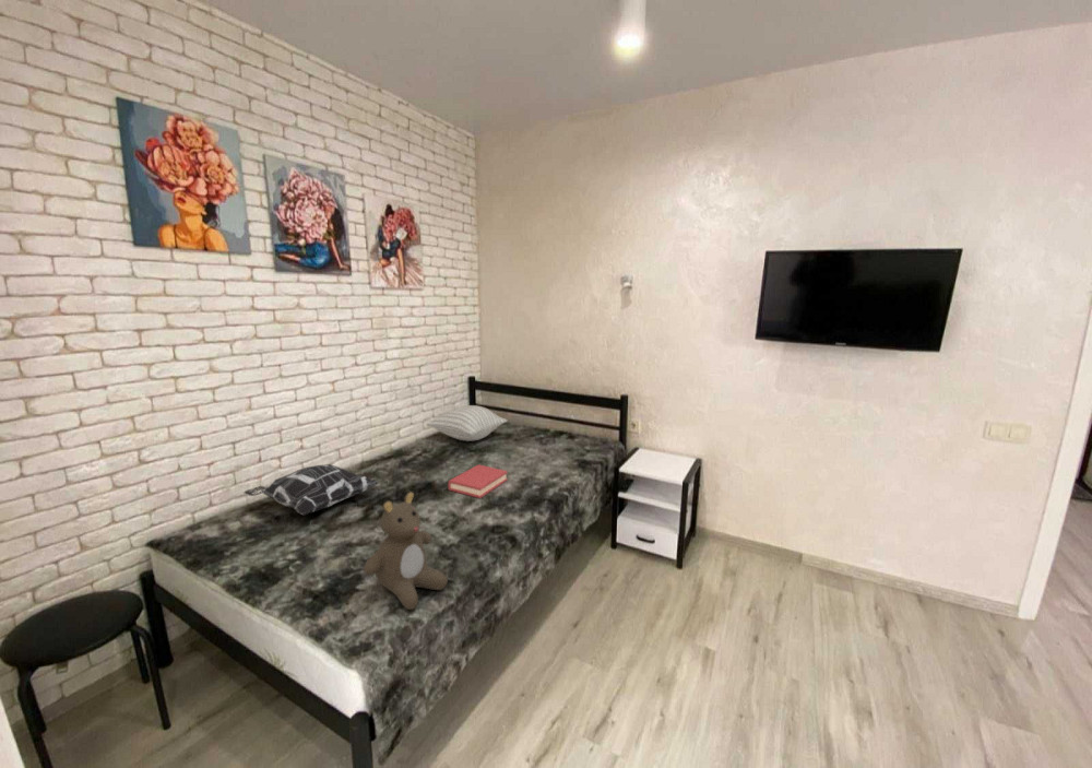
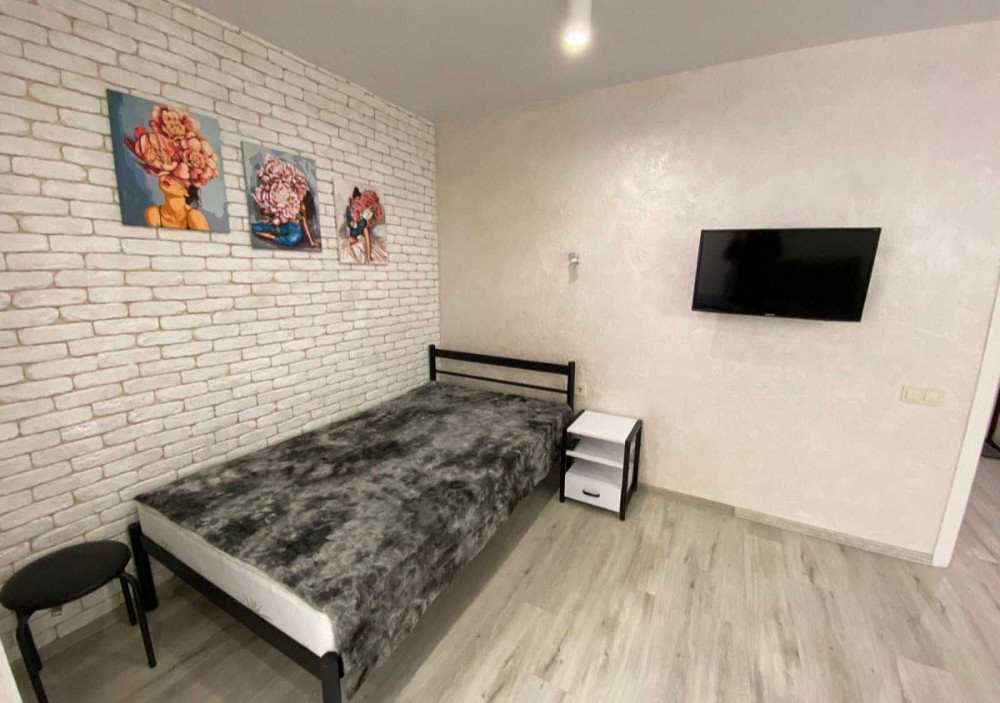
- teddy bear (408, 545)
- decorative pillow (313, 486)
- pillow (467, 422)
- hardback book (478, 480)
